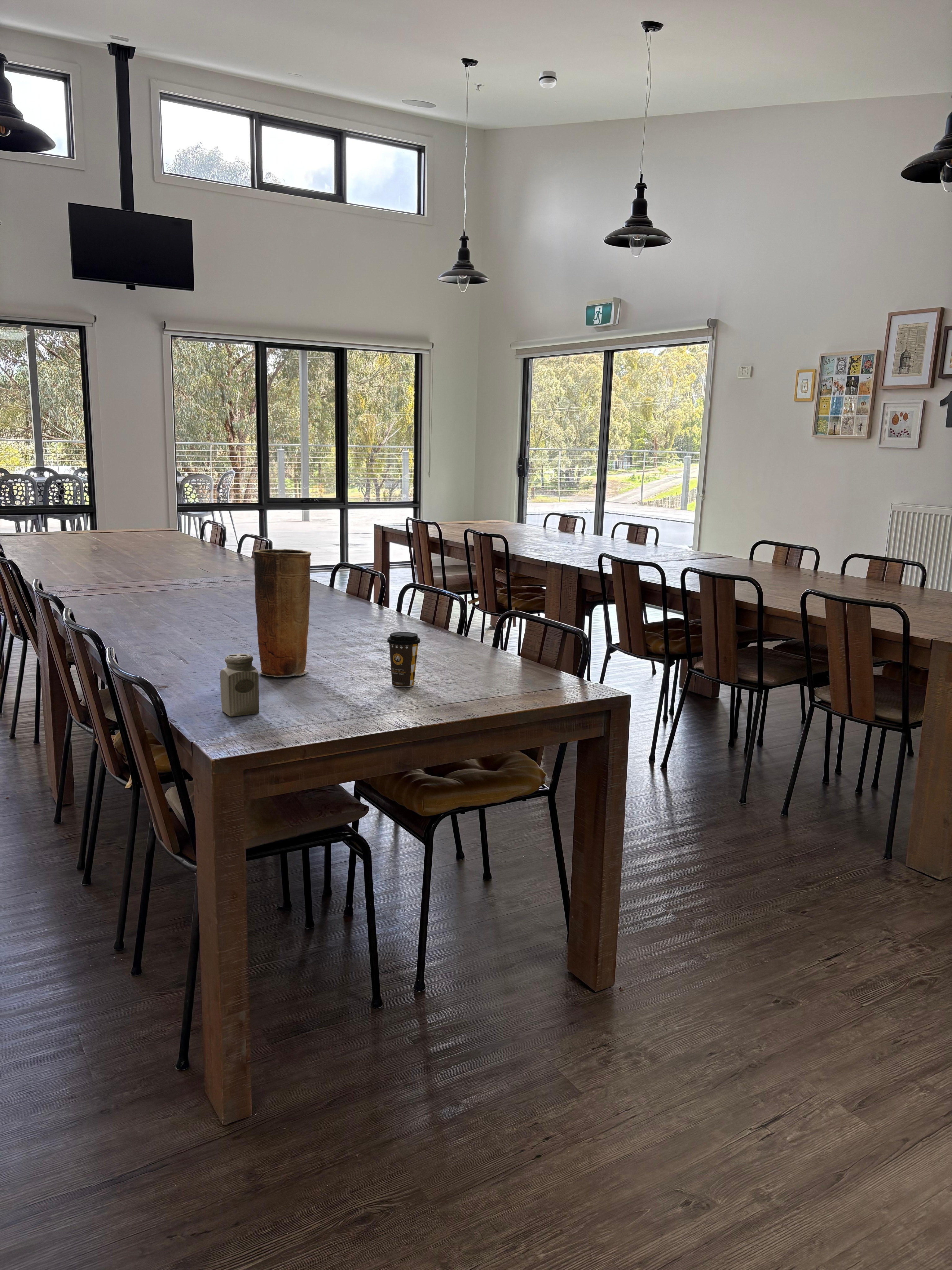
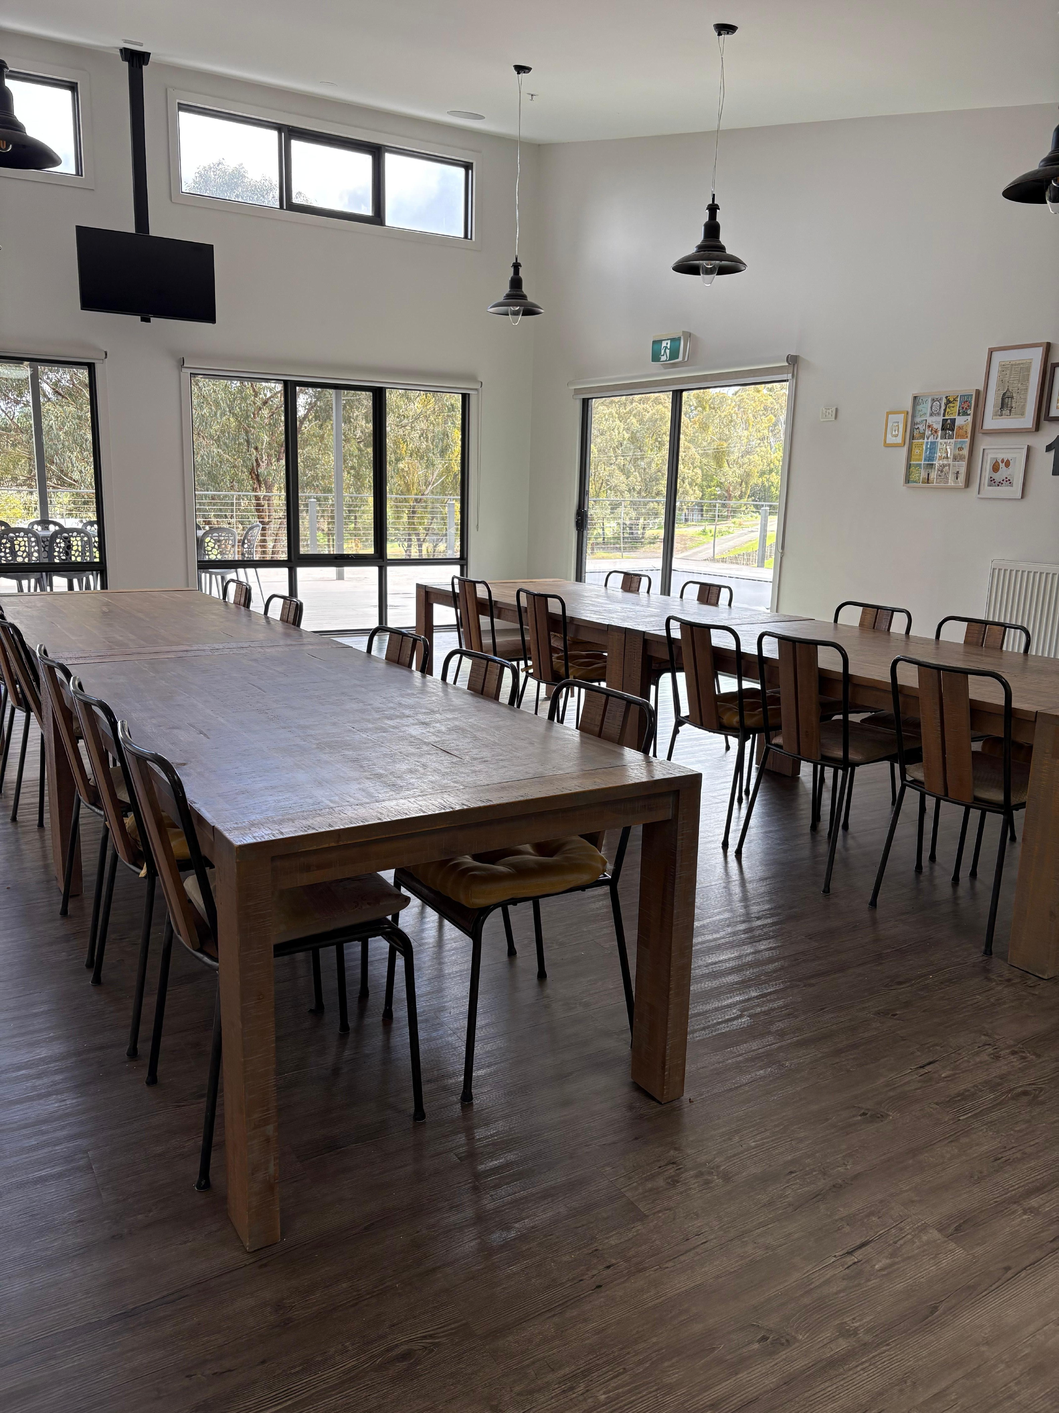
- vase (283, 612)
- smoke detector (548, 80)
- coffee cup (403, 659)
- salt shaker (239, 683)
